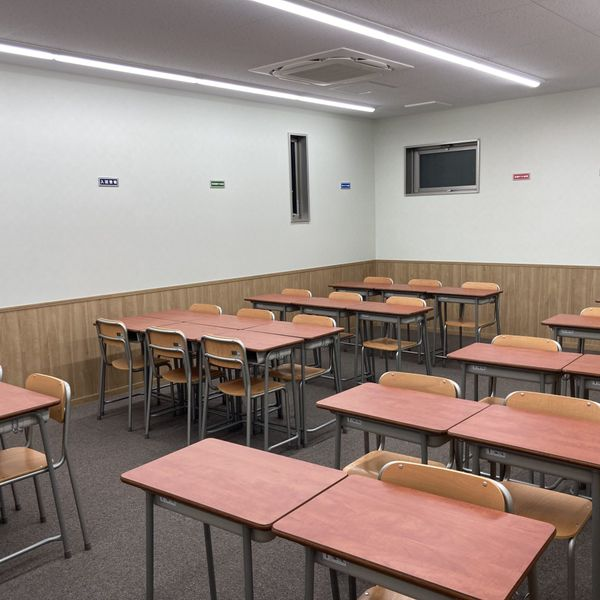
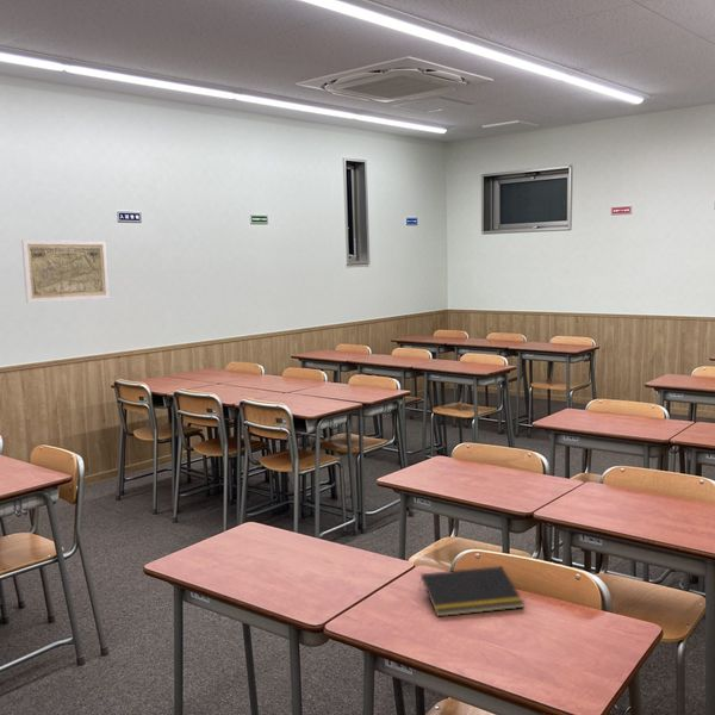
+ notepad (471, 590)
+ map (68, 271)
